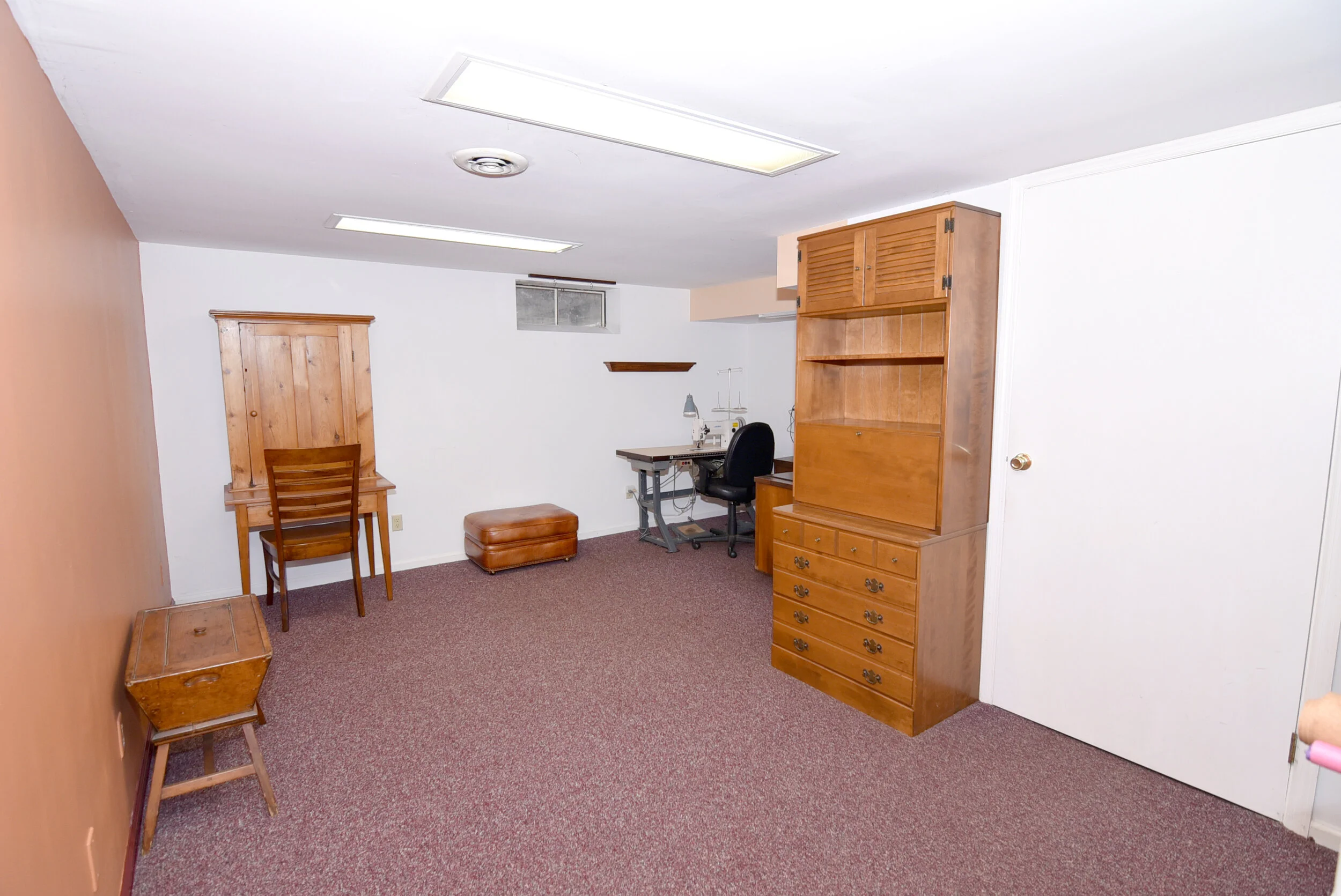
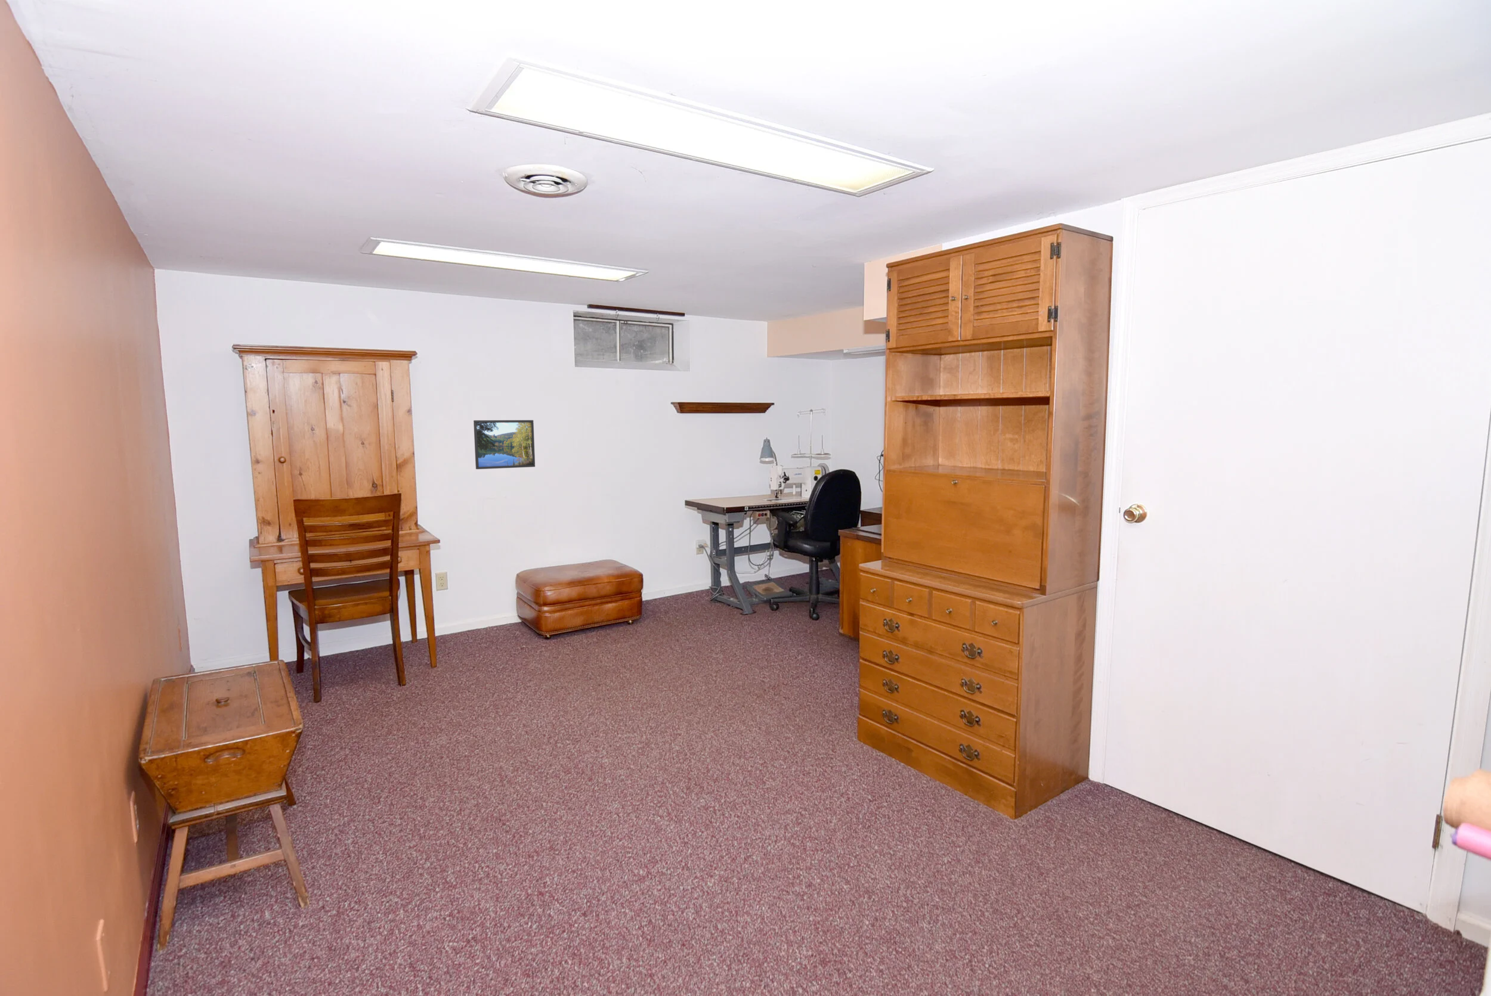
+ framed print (505, 444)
